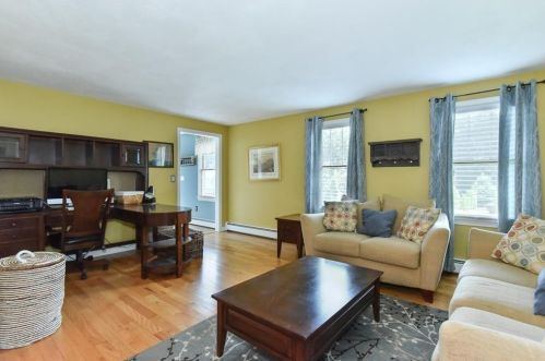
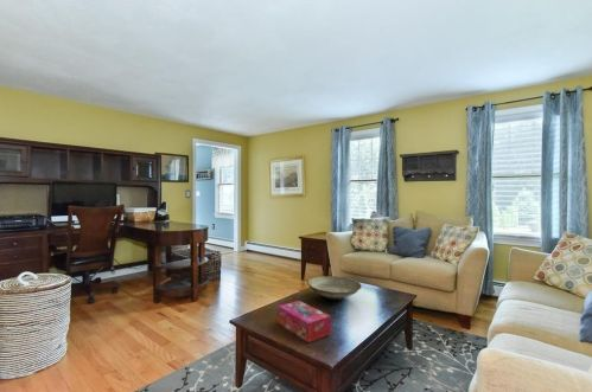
+ decorative bowl (333, 289)
+ tissue box (303, 319)
